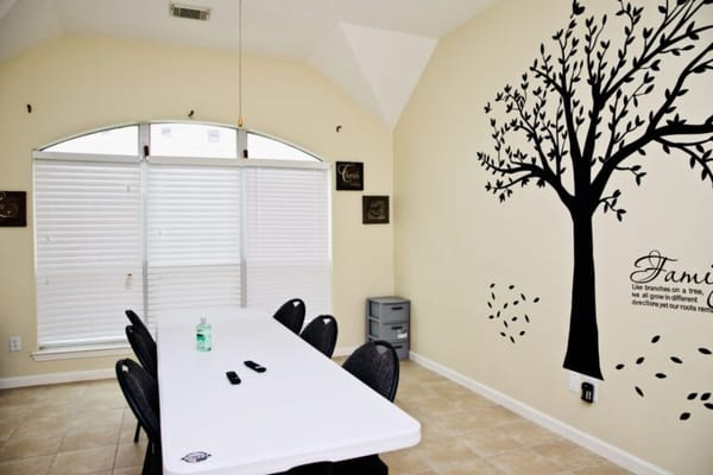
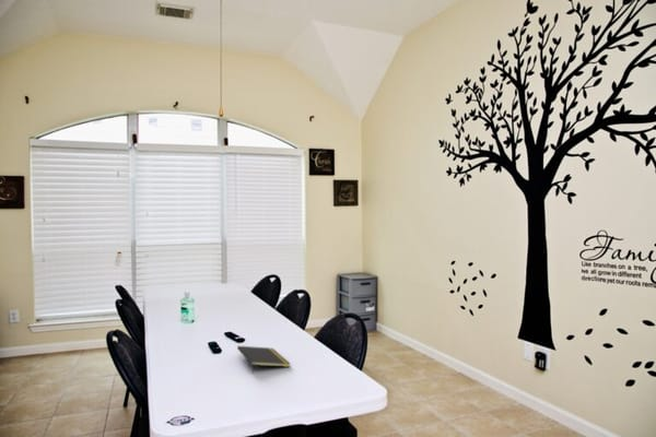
+ notepad (262, 355)
